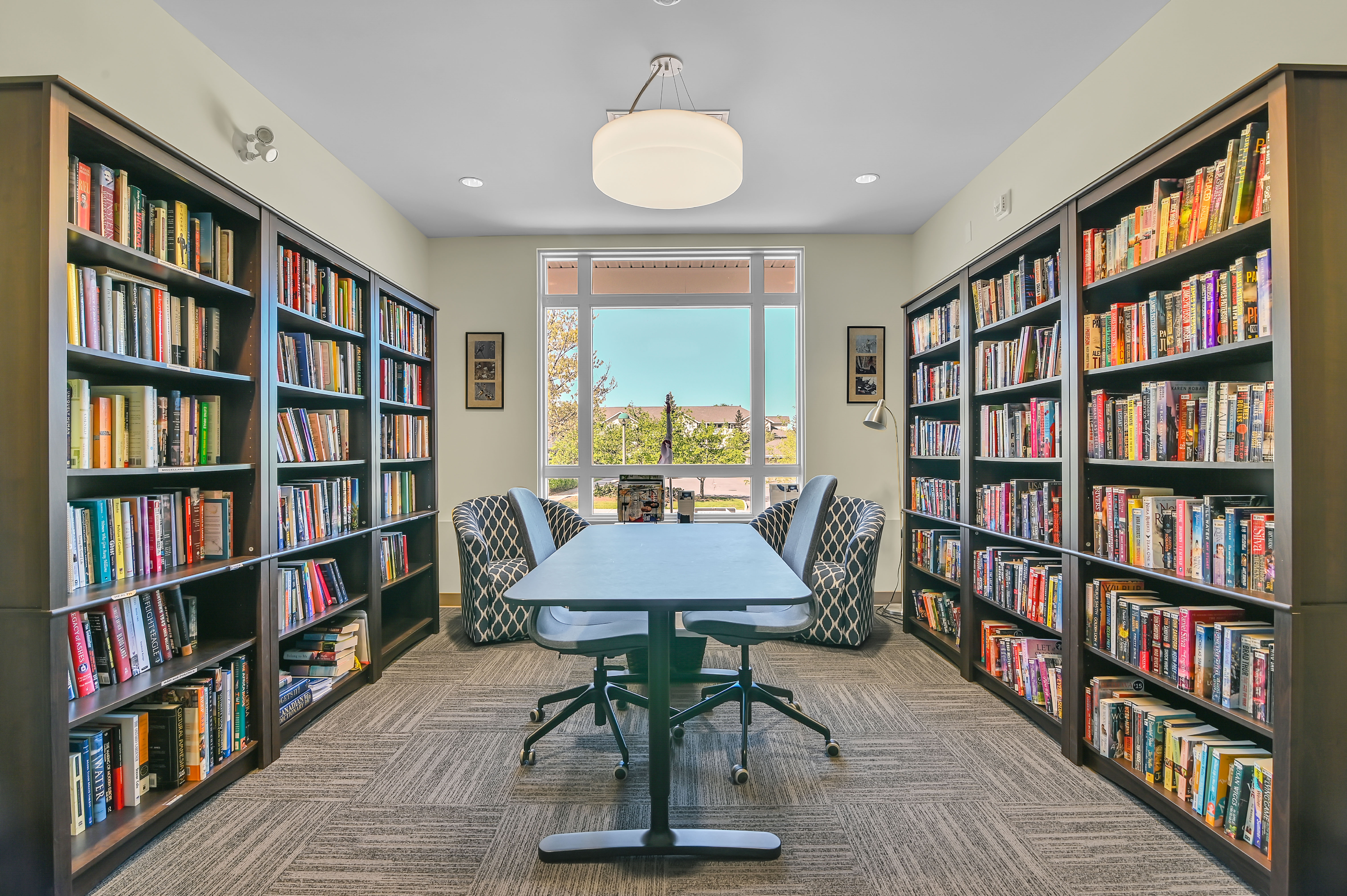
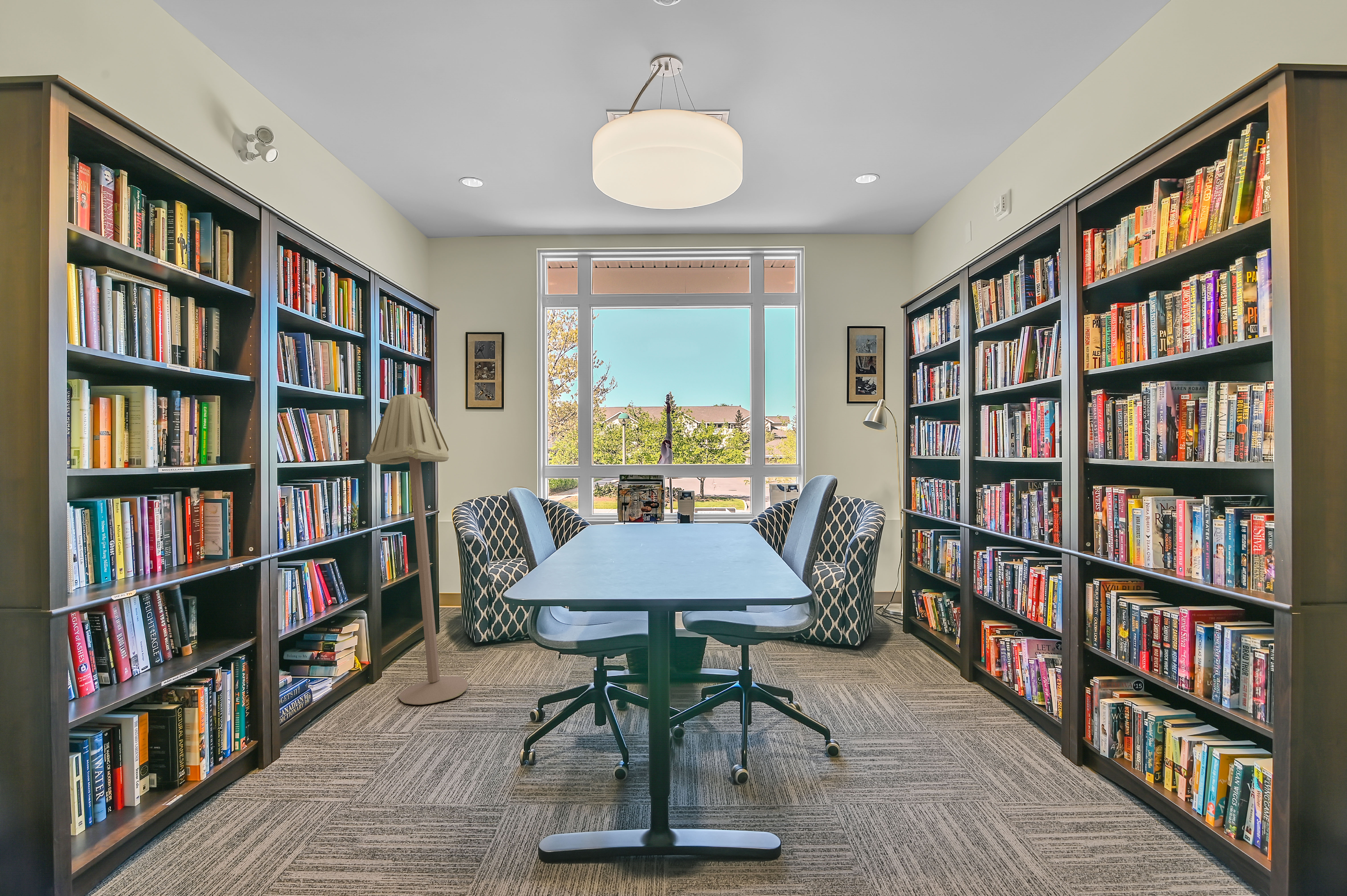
+ floor lamp (417, 542)
